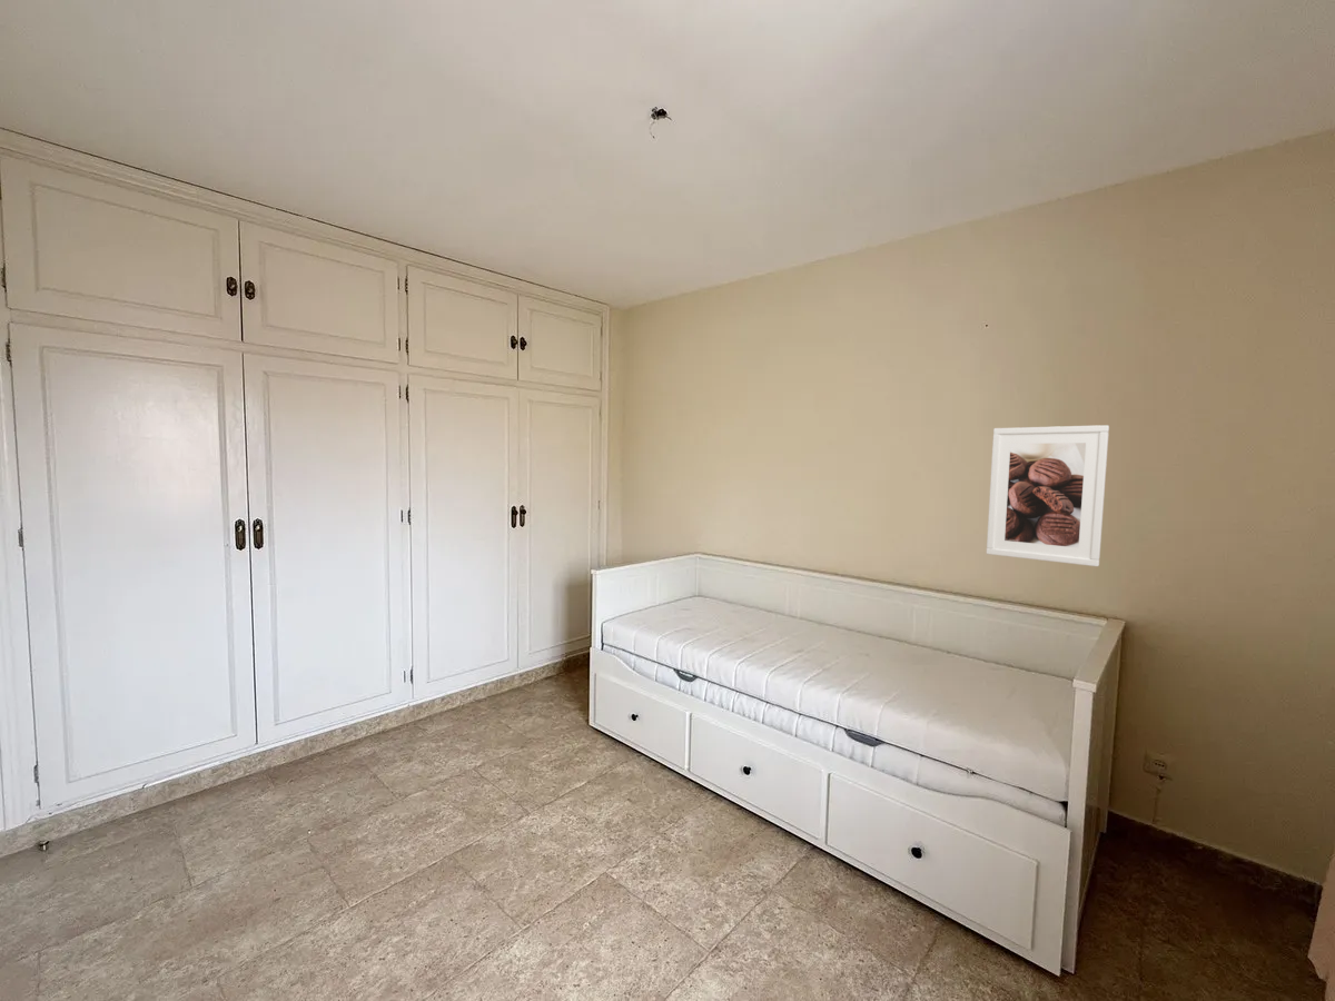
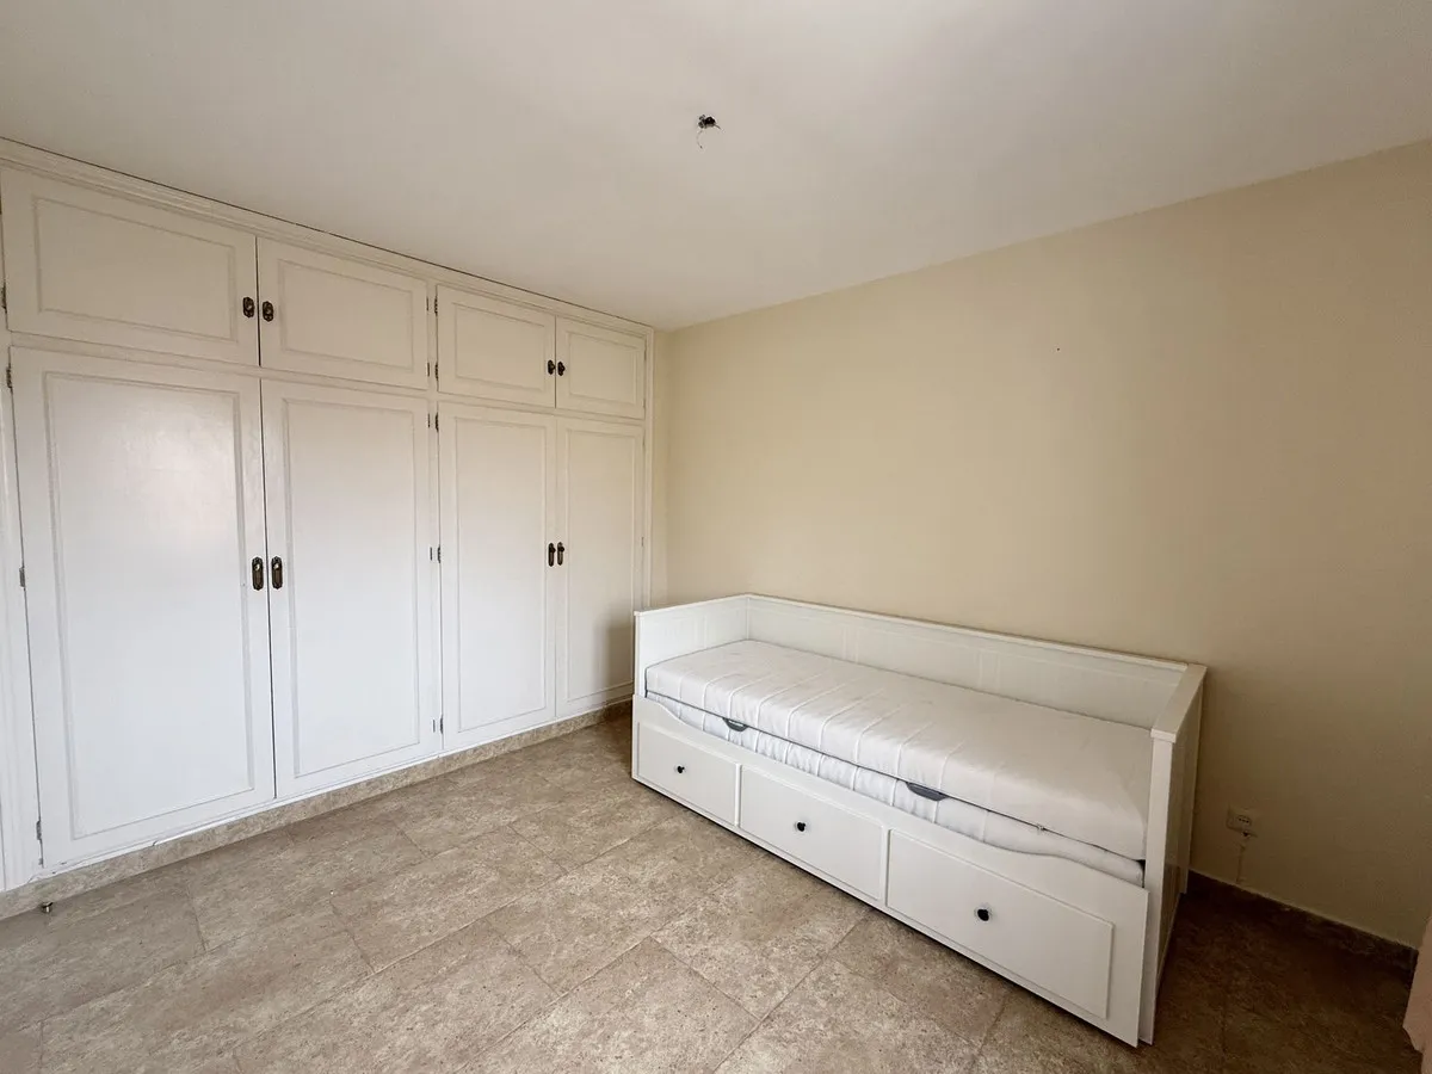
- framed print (1044, 494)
